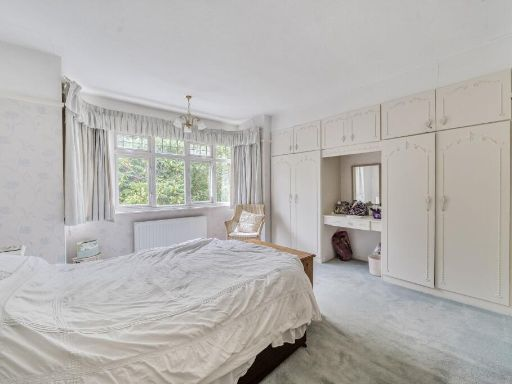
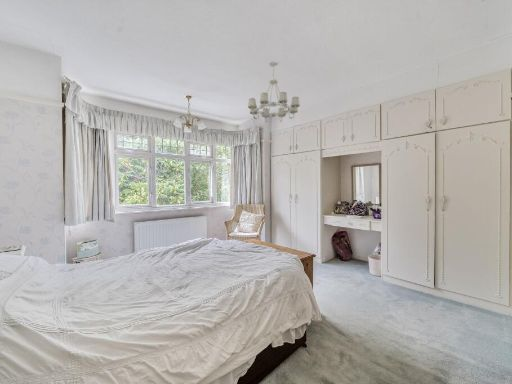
+ chandelier (271, 90)
